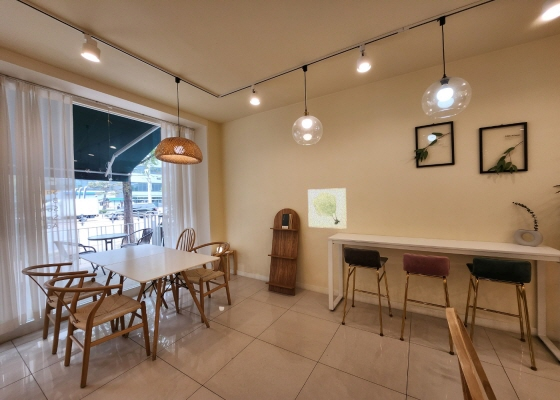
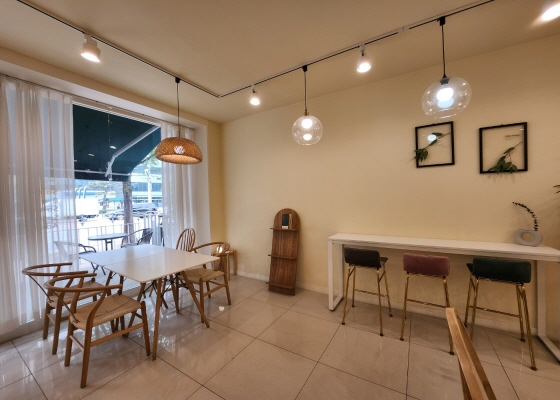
- wall art (326, 208)
